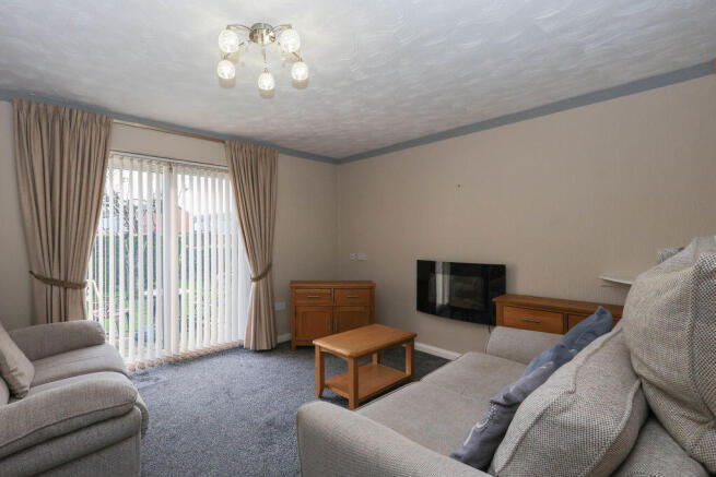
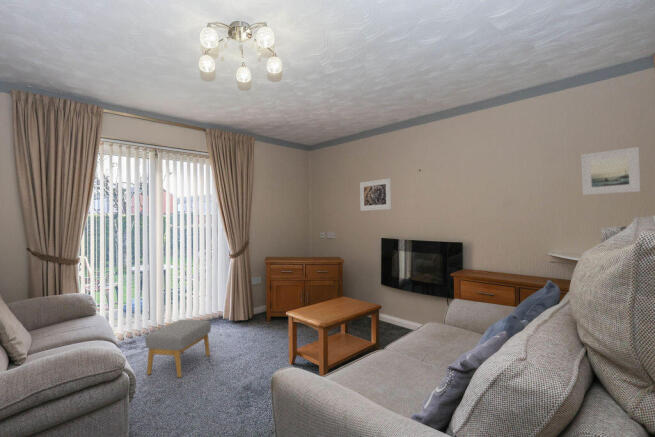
+ footstool (180, 345)
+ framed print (374, 195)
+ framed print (609, 172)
